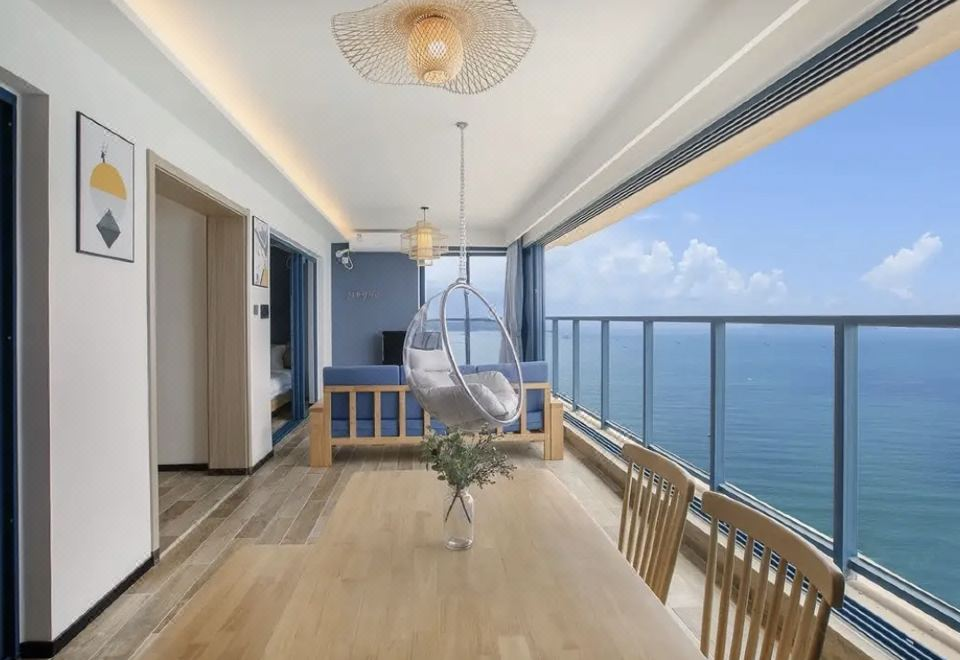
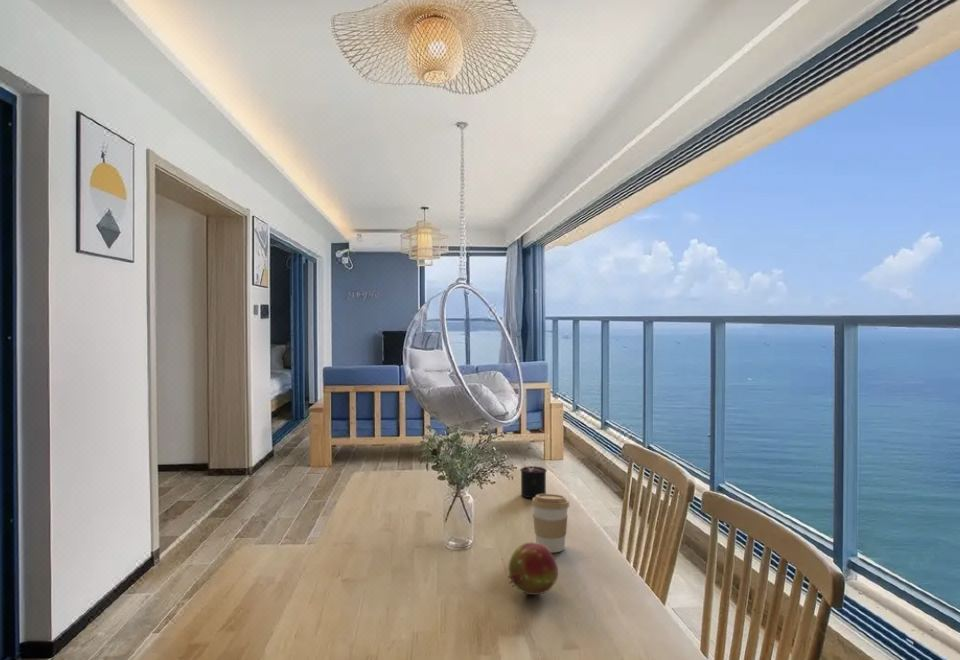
+ candle (533, 476)
+ coffee cup (550, 520)
+ fruit (530, 570)
